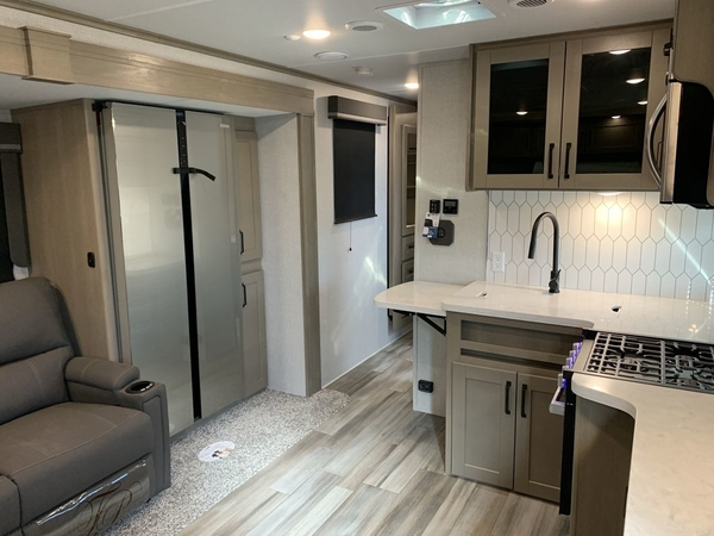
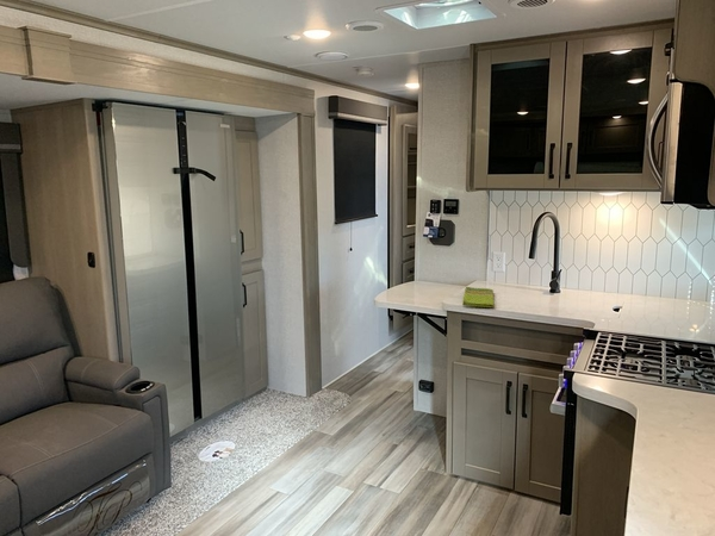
+ dish towel (478, 295)
